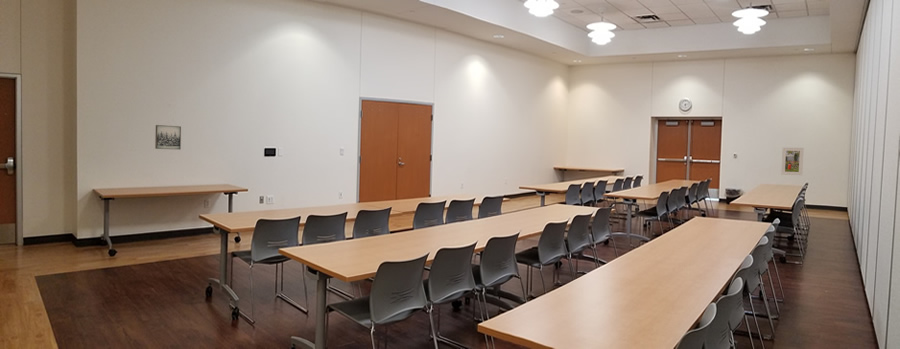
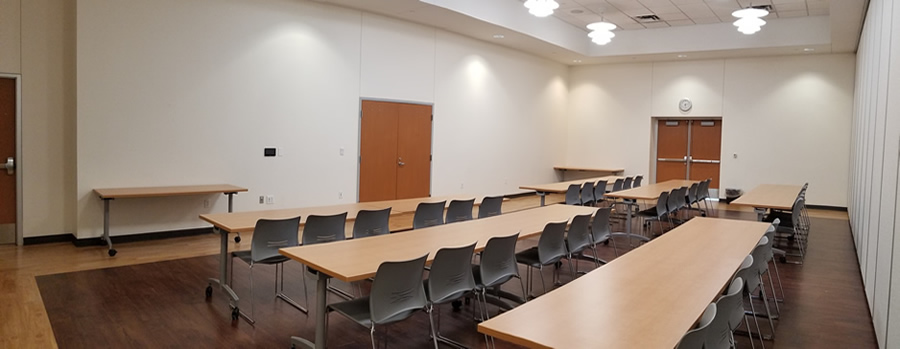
- wall art (168, 137)
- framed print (792, 161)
